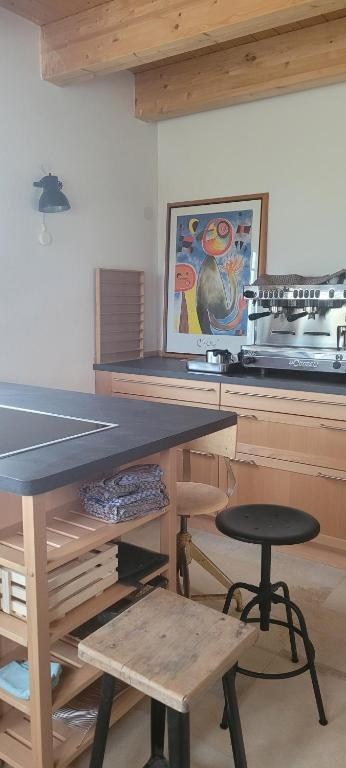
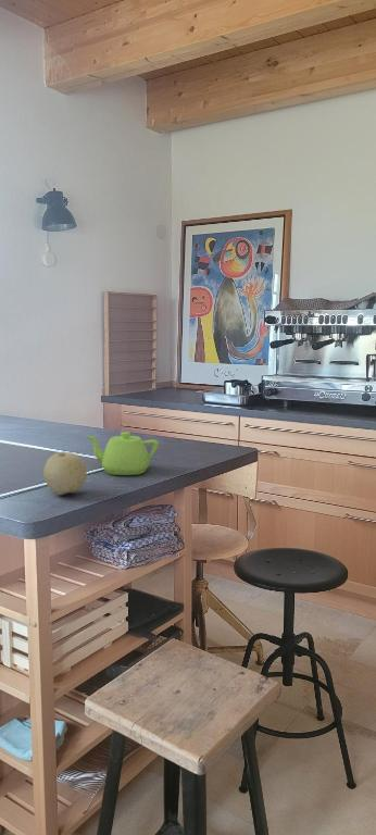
+ teapot (122, 451)
+ fruit (65, 473)
